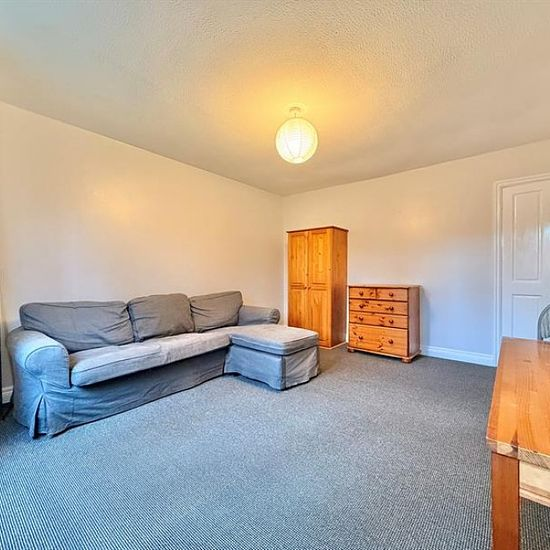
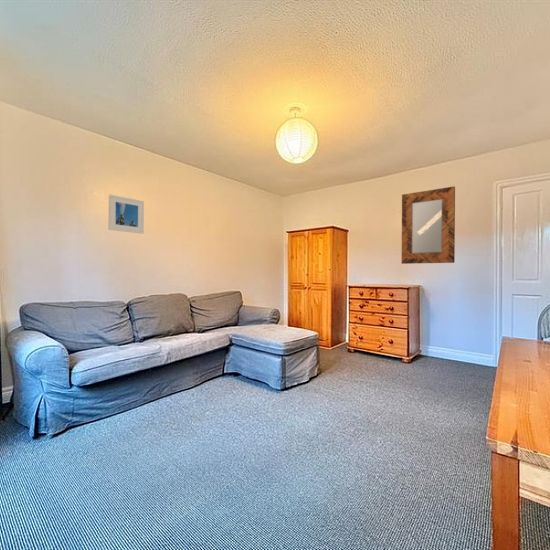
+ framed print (126, 214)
+ home mirror (426, 227)
